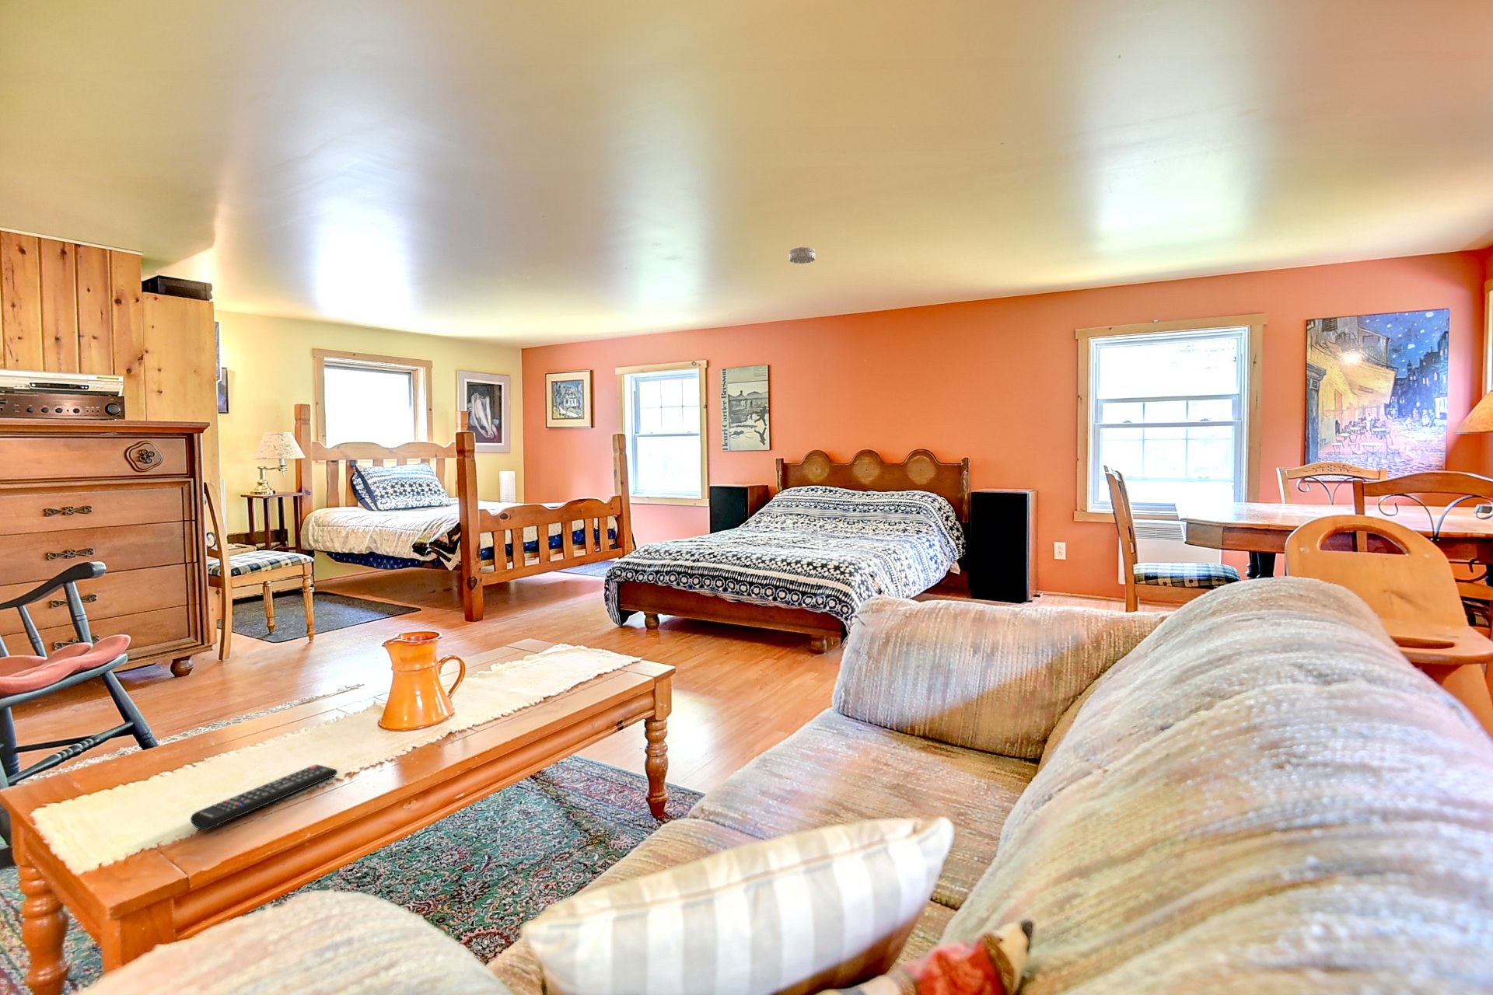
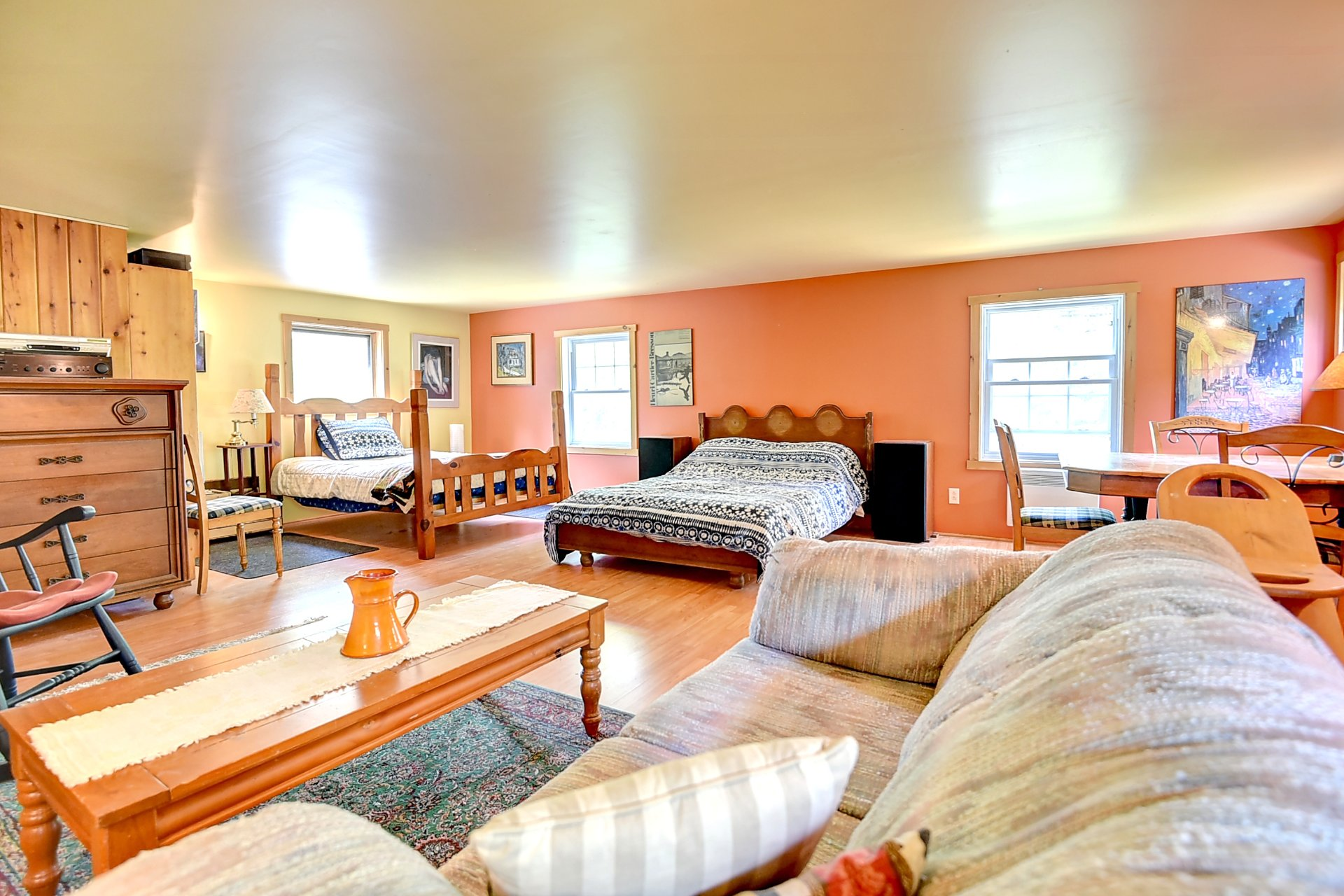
- smoke detector (802, 255)
- remote control (269, 794)
